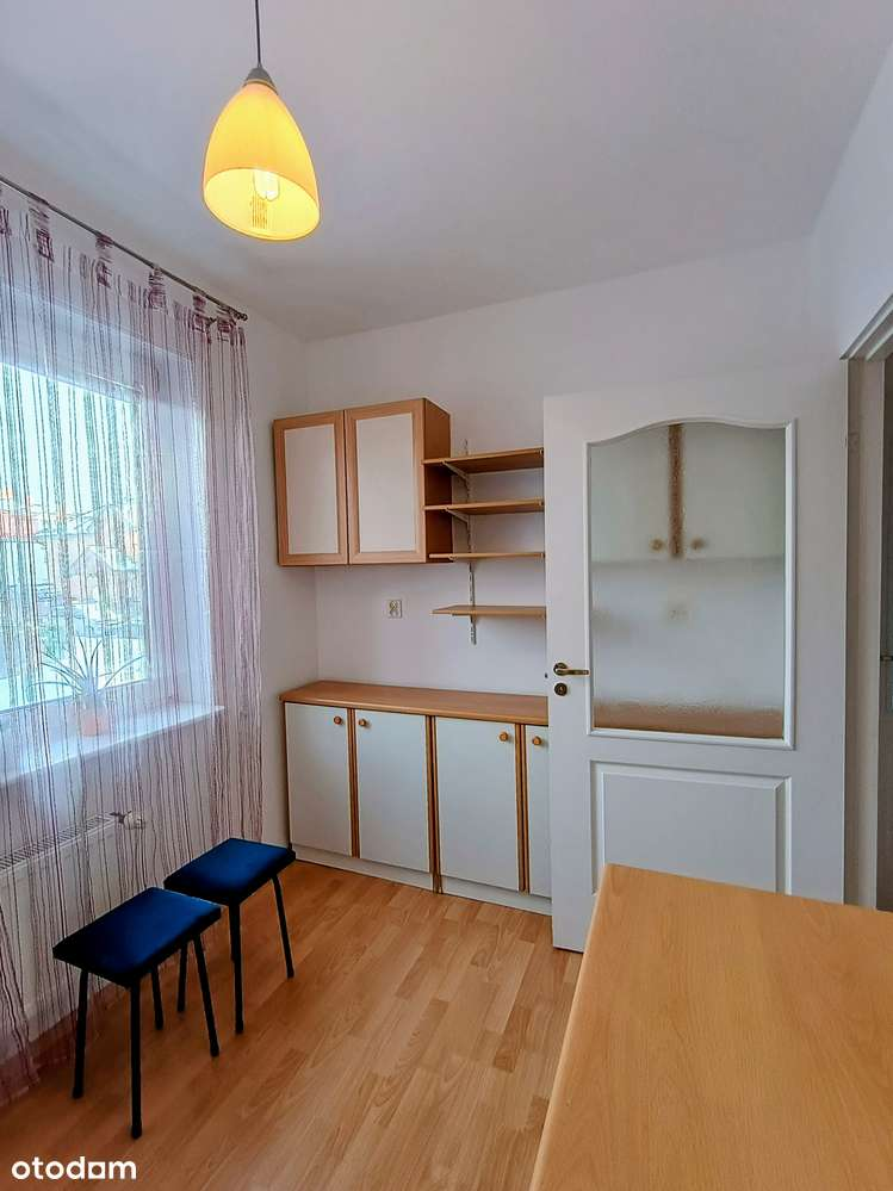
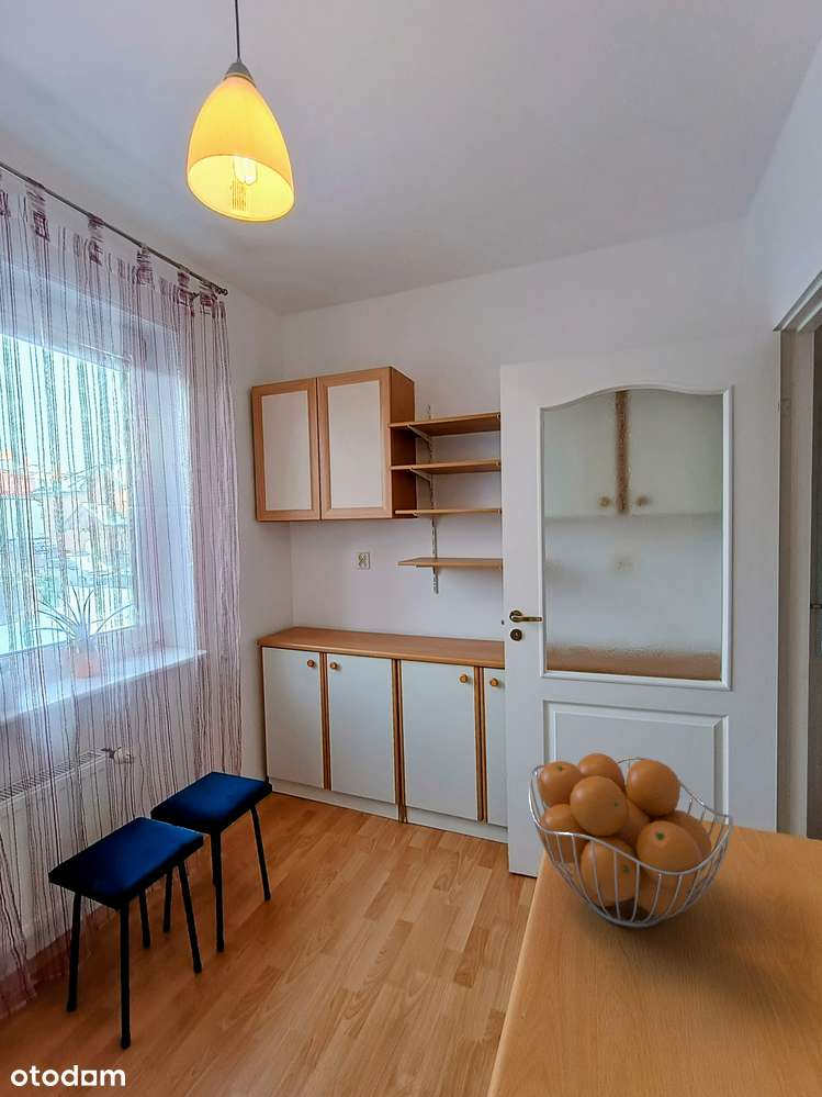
+ fruit basket (623, 832)
